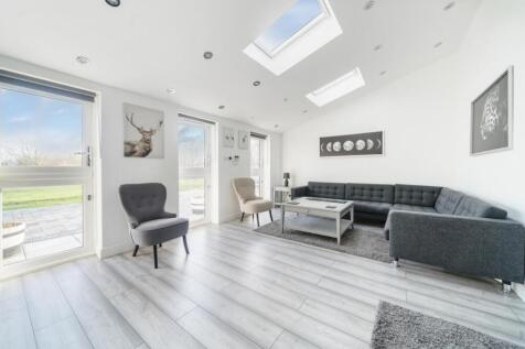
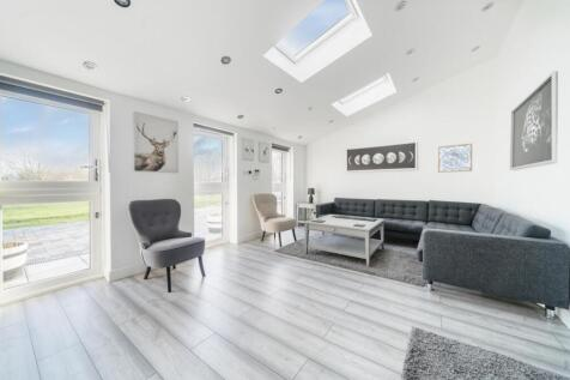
+ wall art (454, 158)
